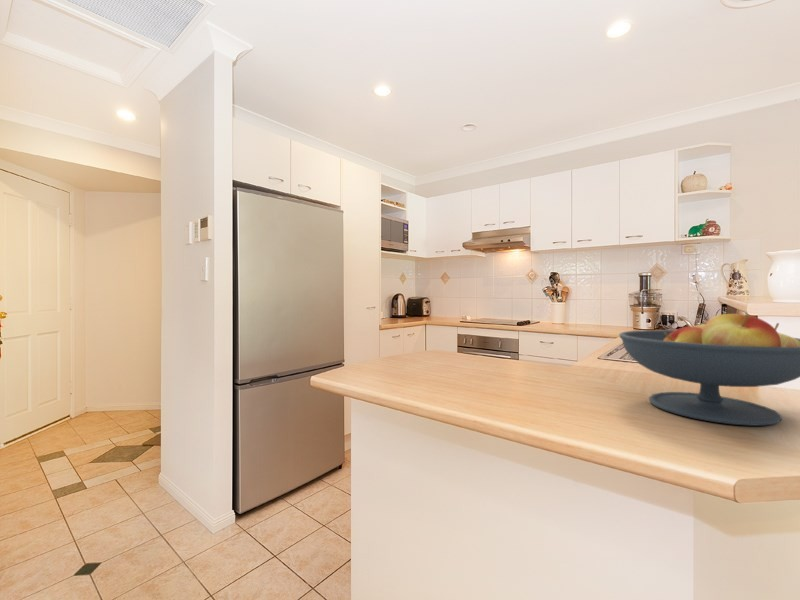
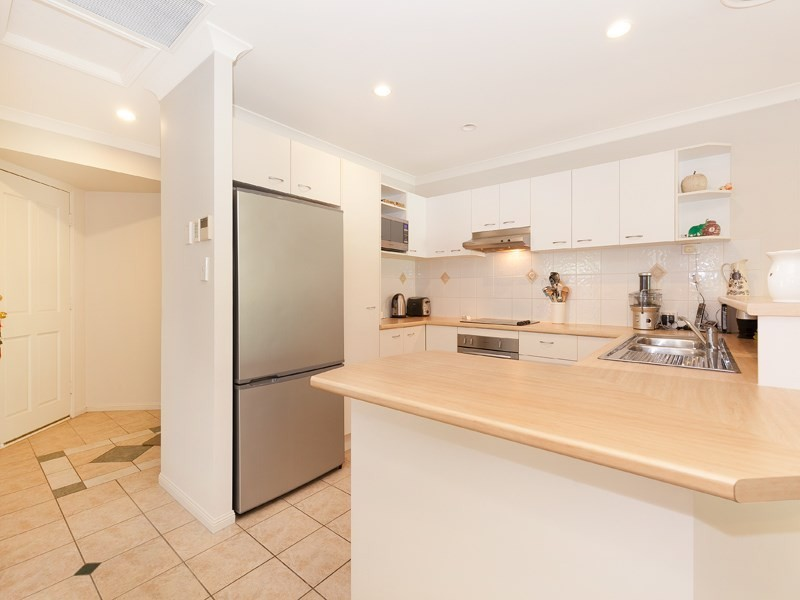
- fruit bowl (709, 360)
